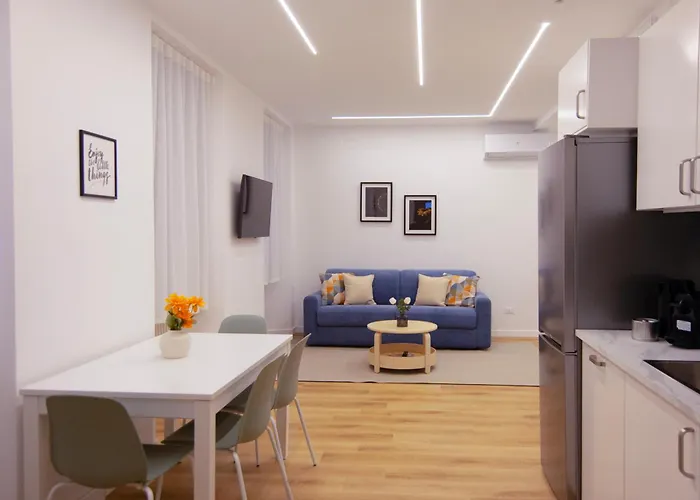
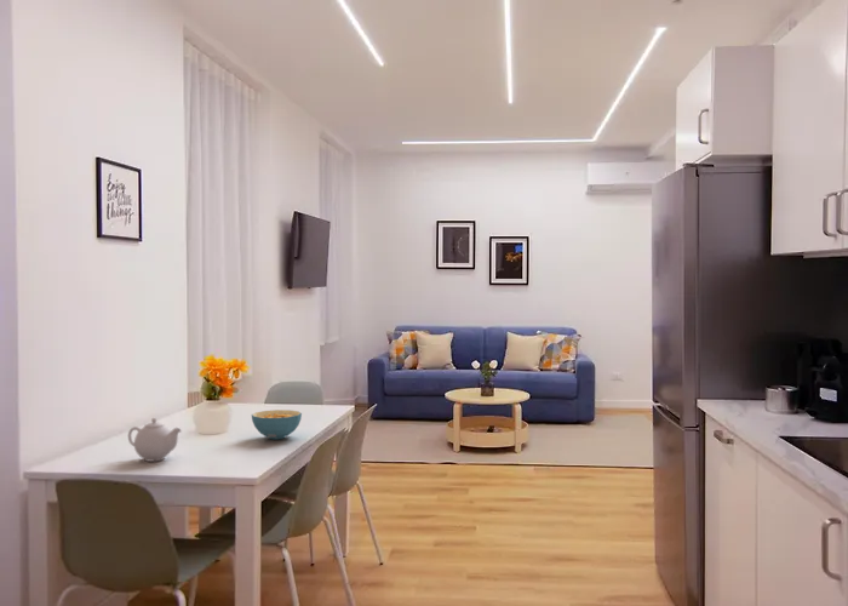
+ teapot (154, 438)
+ cereal bowl (276, 425)
